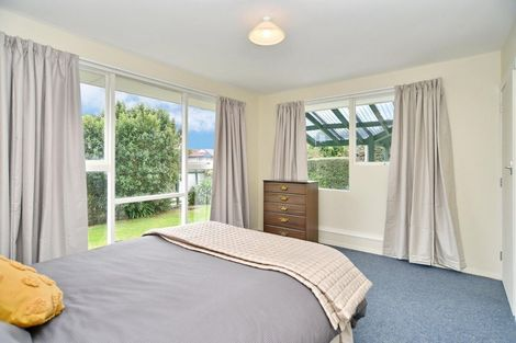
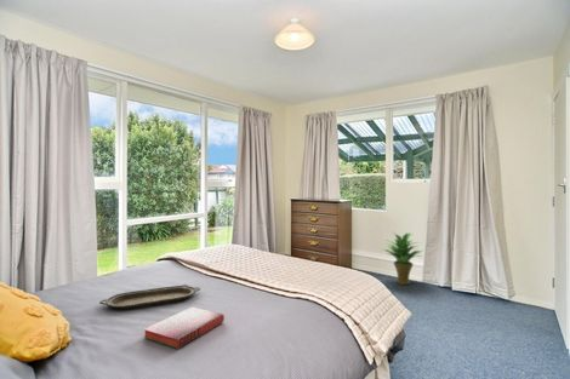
+ hardback book (186, 325)
+ potted plant (403, 257)
+ serving tray (153, 297)
